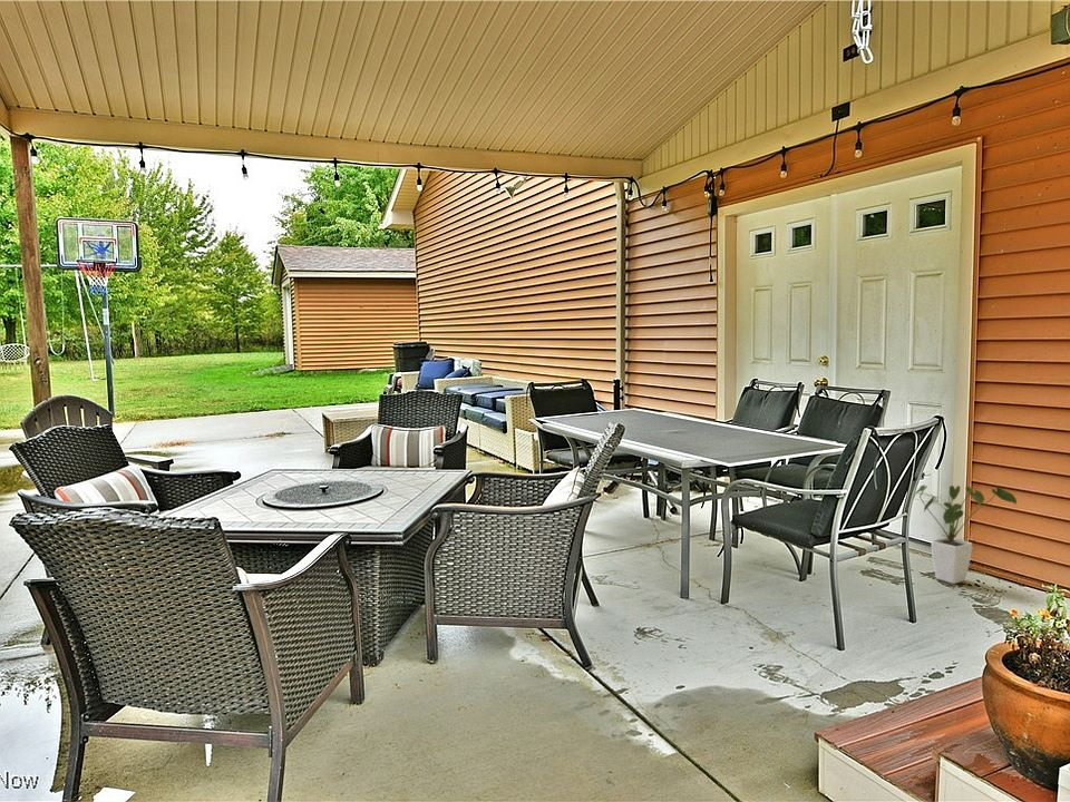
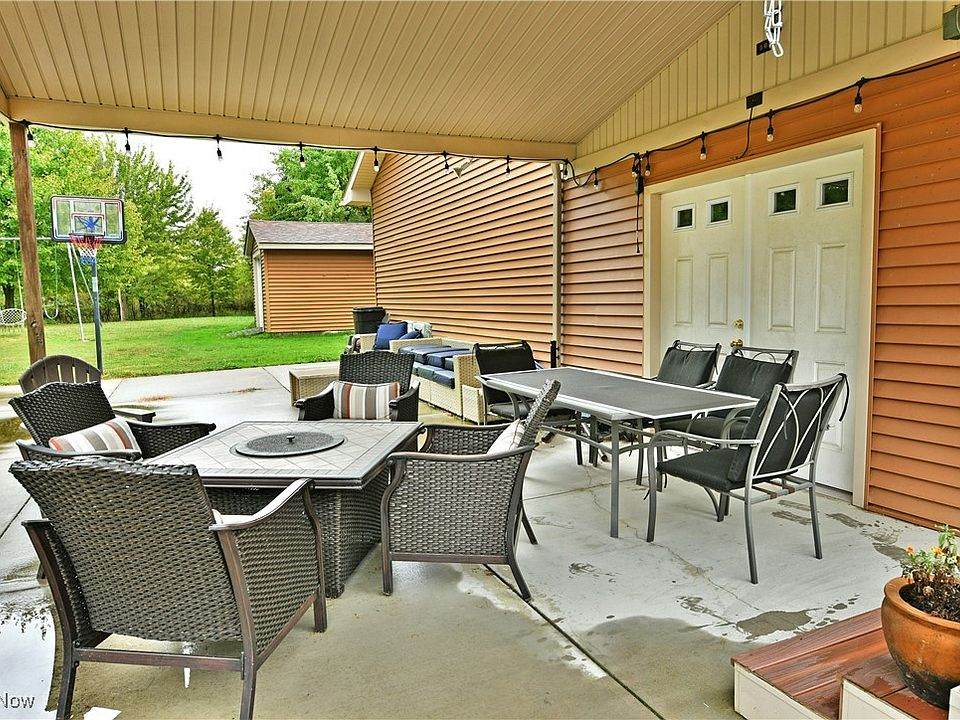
- house plant (957, 532)
